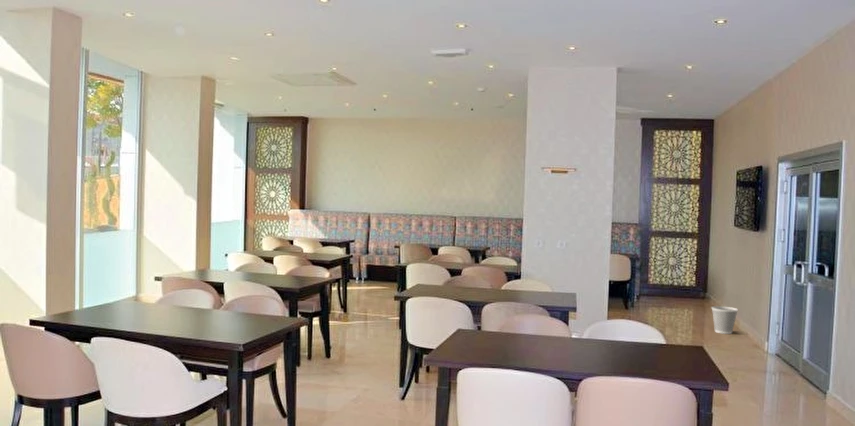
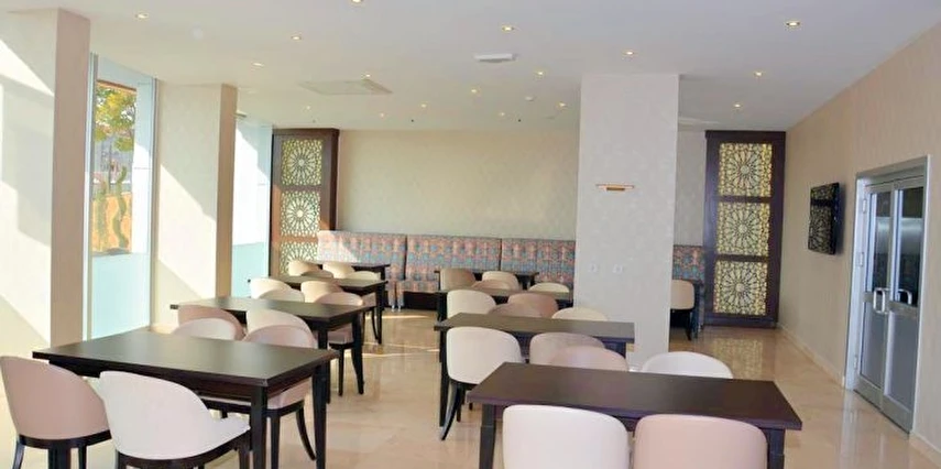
- wastebasket (724, 320)
